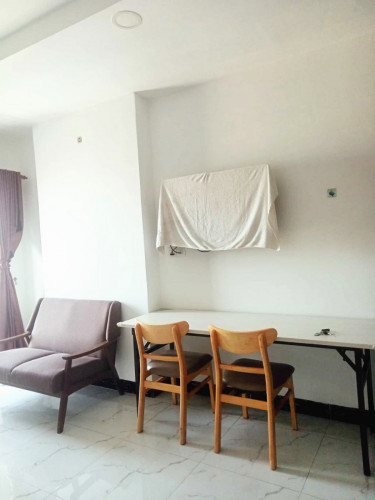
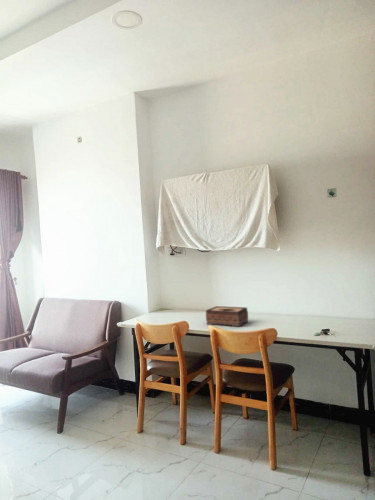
+ tissue box (227, 315)
